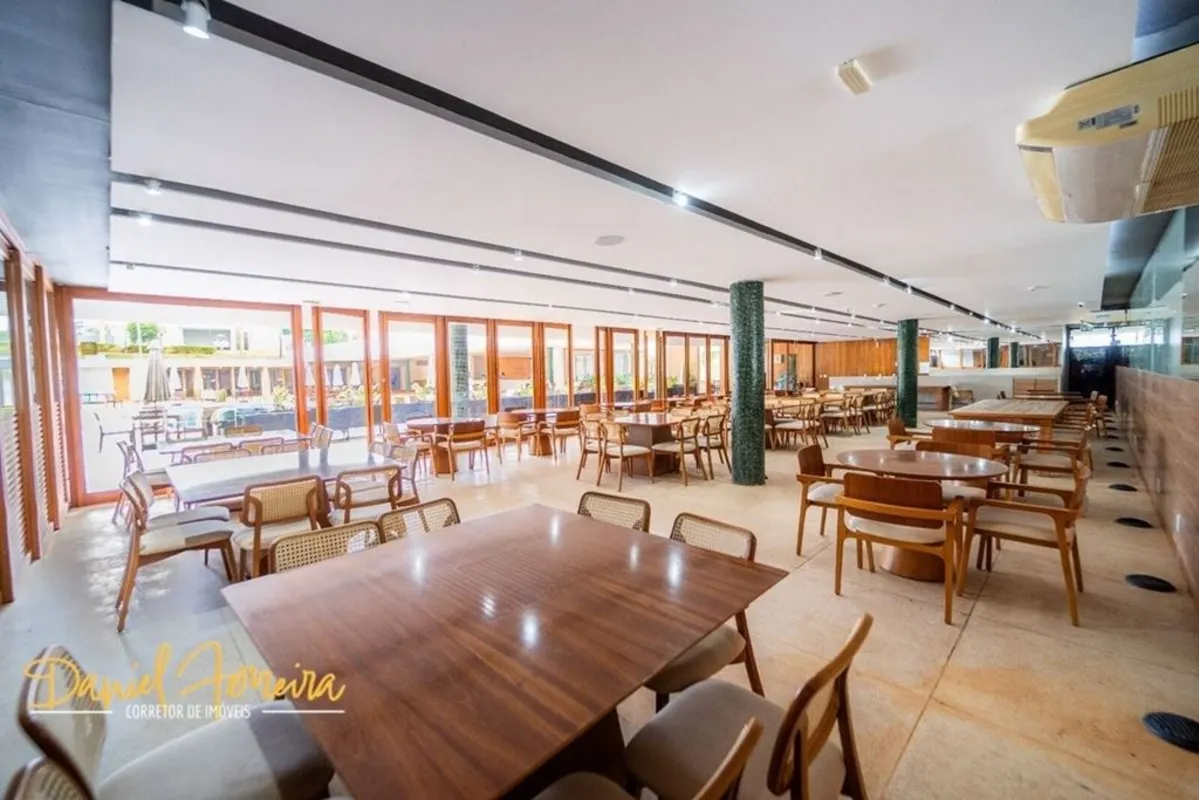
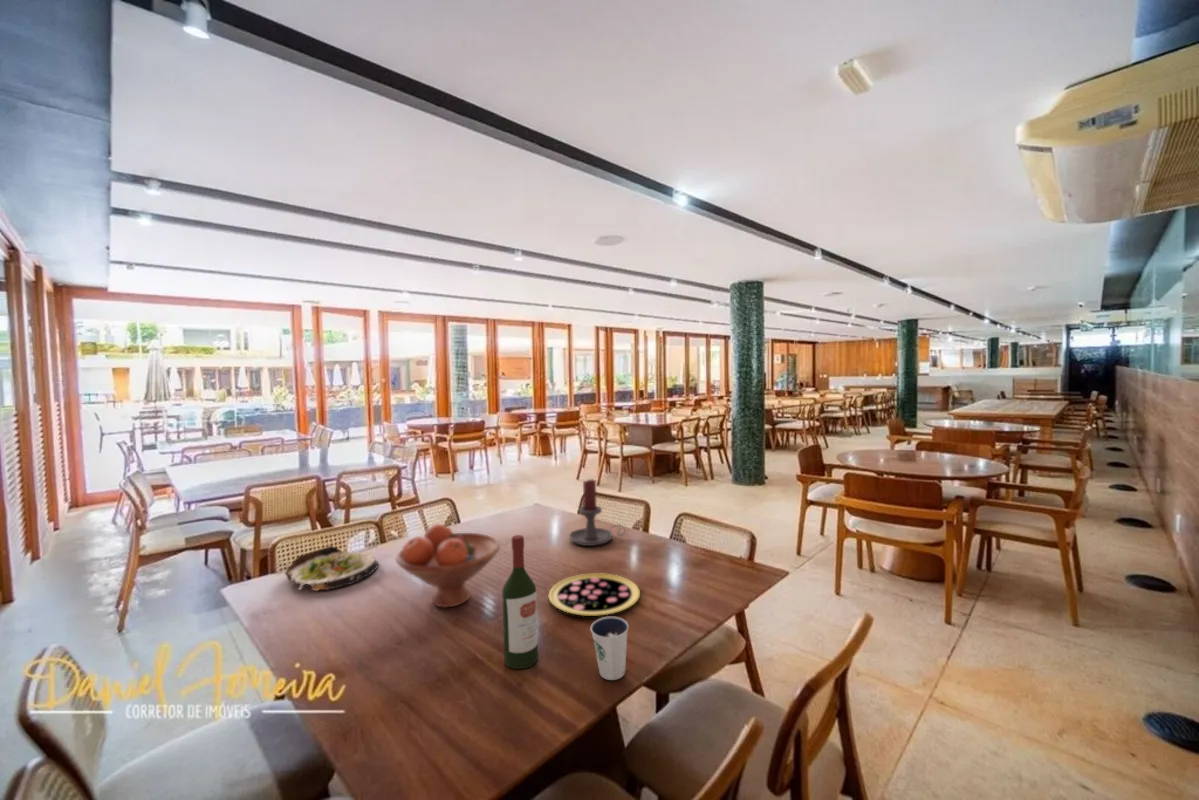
+ dixie cup (609, 649)
+ candle holder (596, 509)
+ pizza (594, 593)
+ salad plate (335, 565)
+ wine bottle (519, 598)
+ fruit bowl (450, 564)
